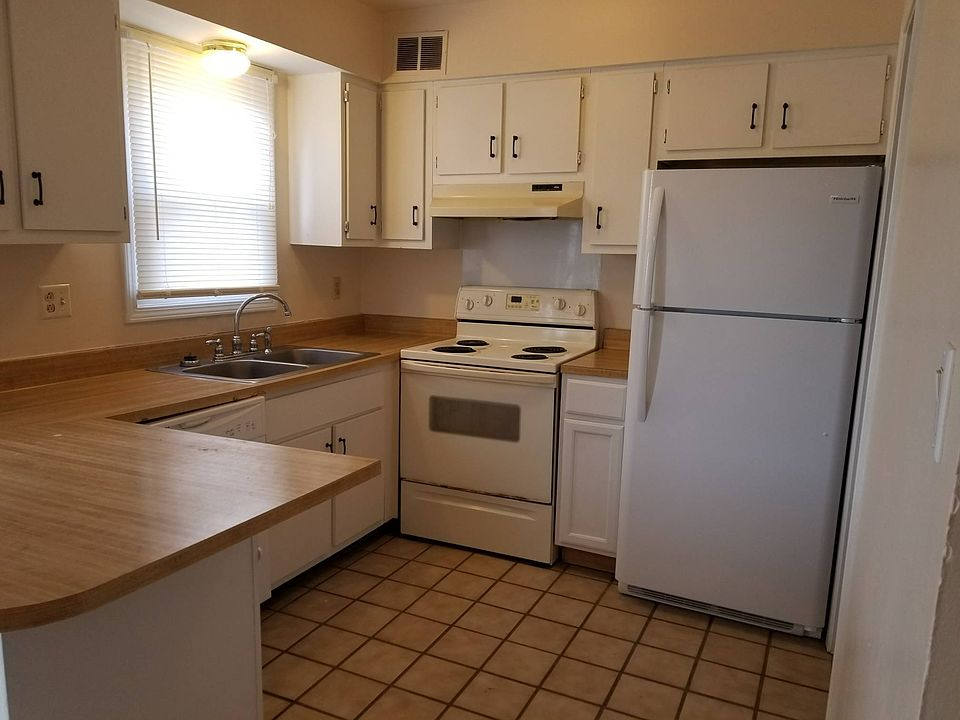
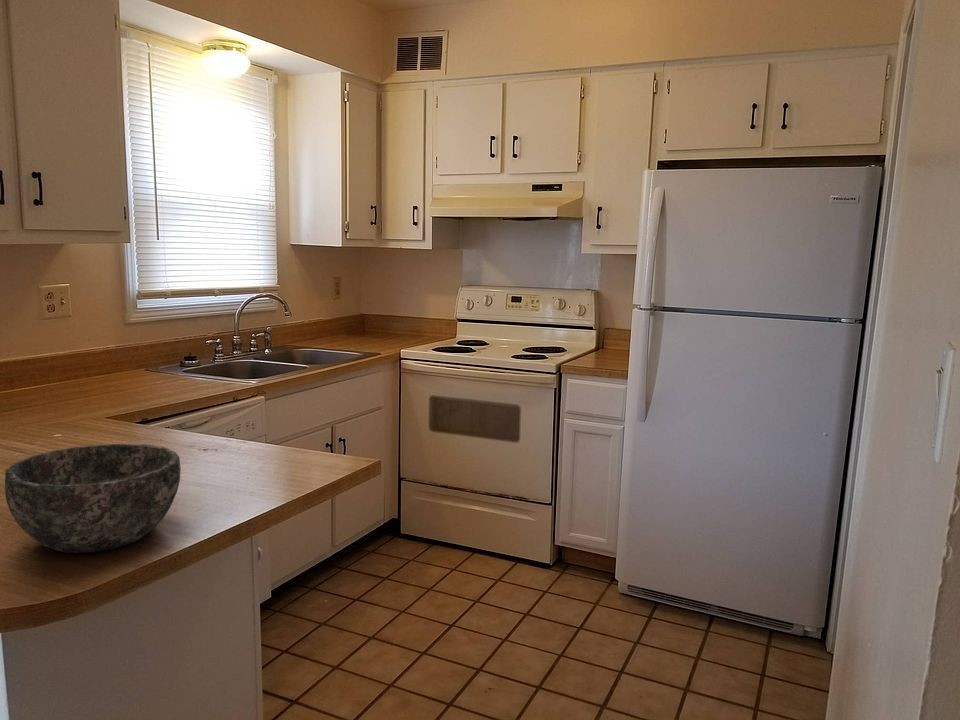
+ bowl (97, 499)
